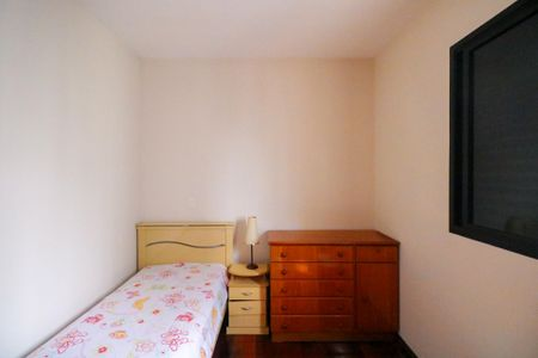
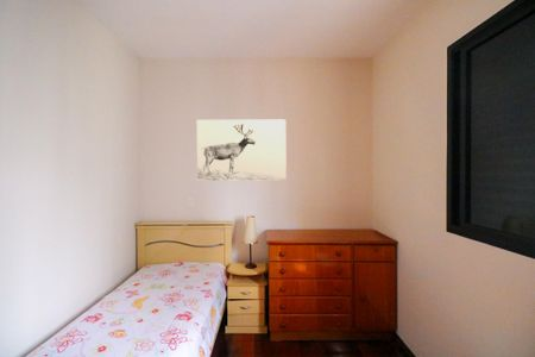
+ wall art (241, 150)
